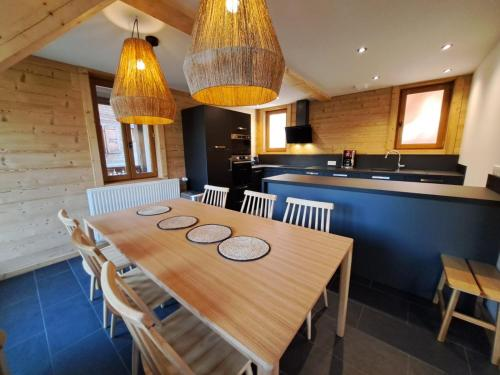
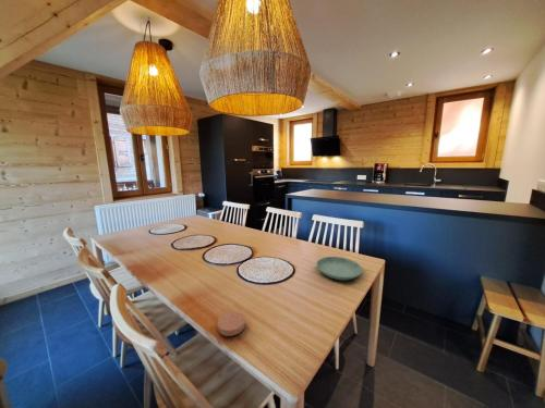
+ saucer (338, 268)
+ coaster (231, 323)
